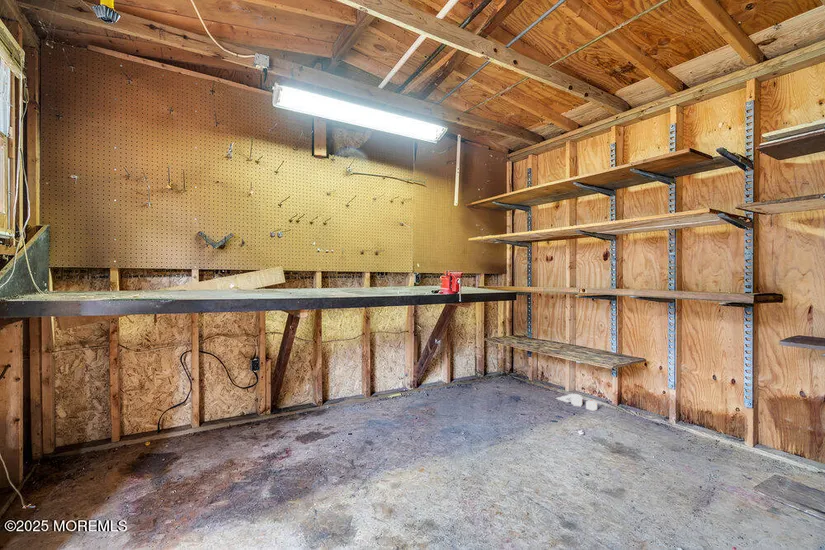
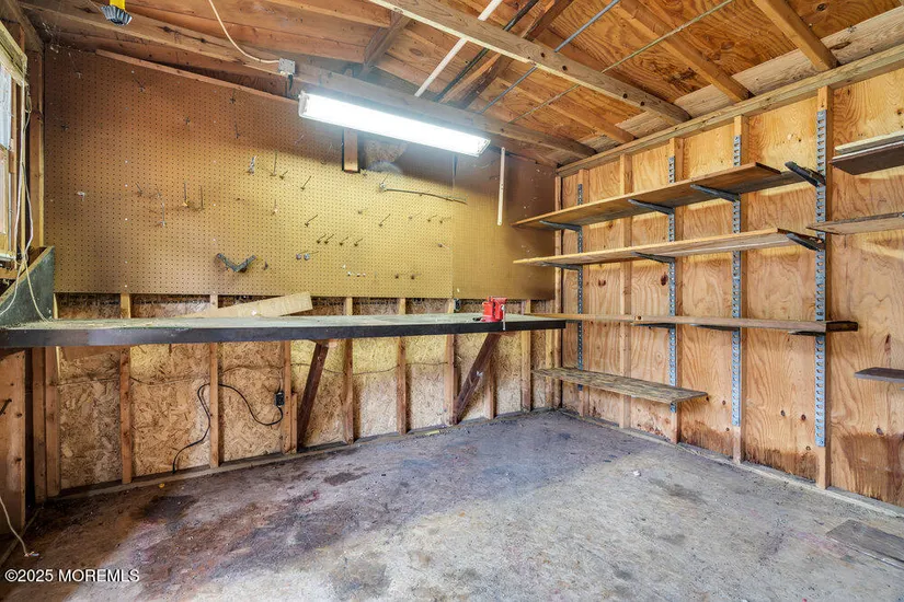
- cardboard box (580, 397)
